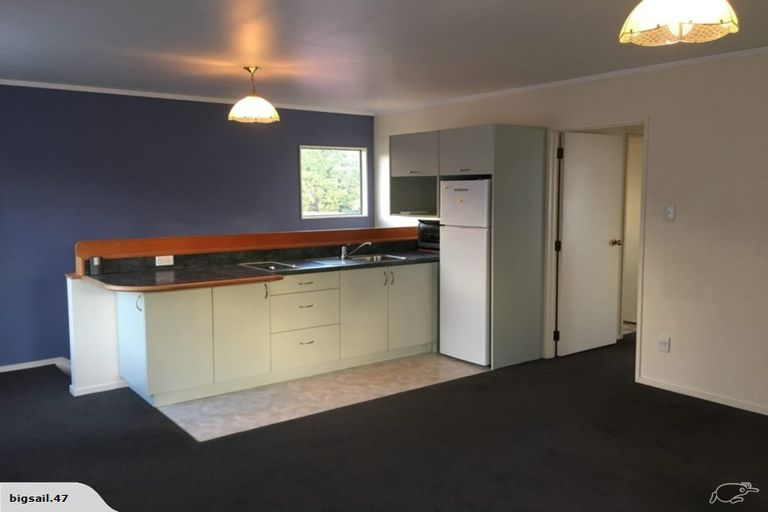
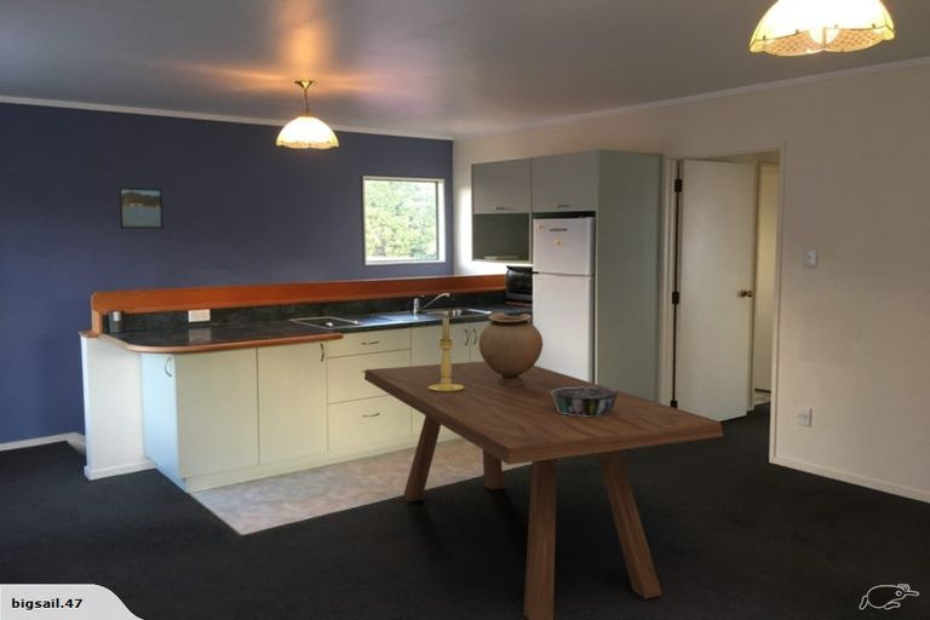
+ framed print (140, 208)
+ vase (510, 349)
+ candle holder (446, 352)
+ dining table (510, 464)
+ decorative bowl (584, 401)
